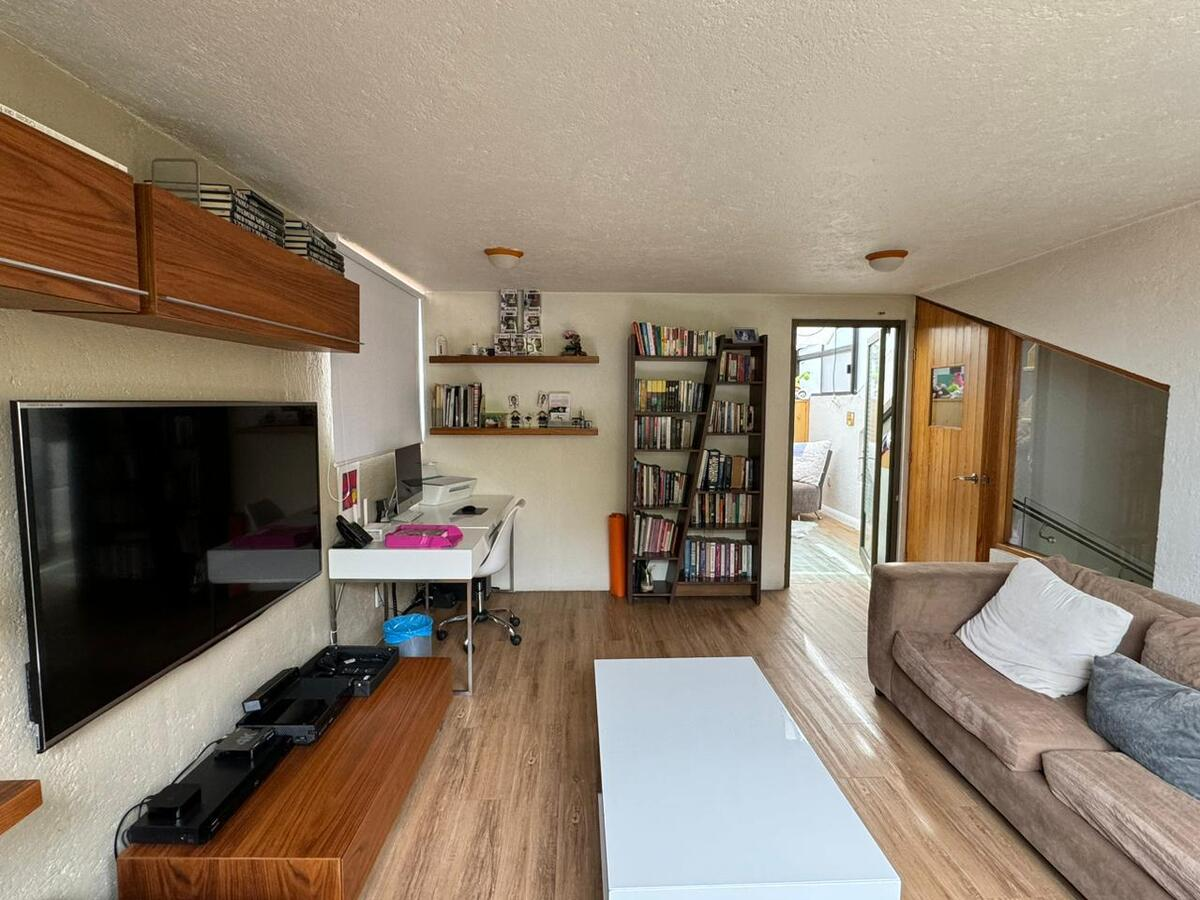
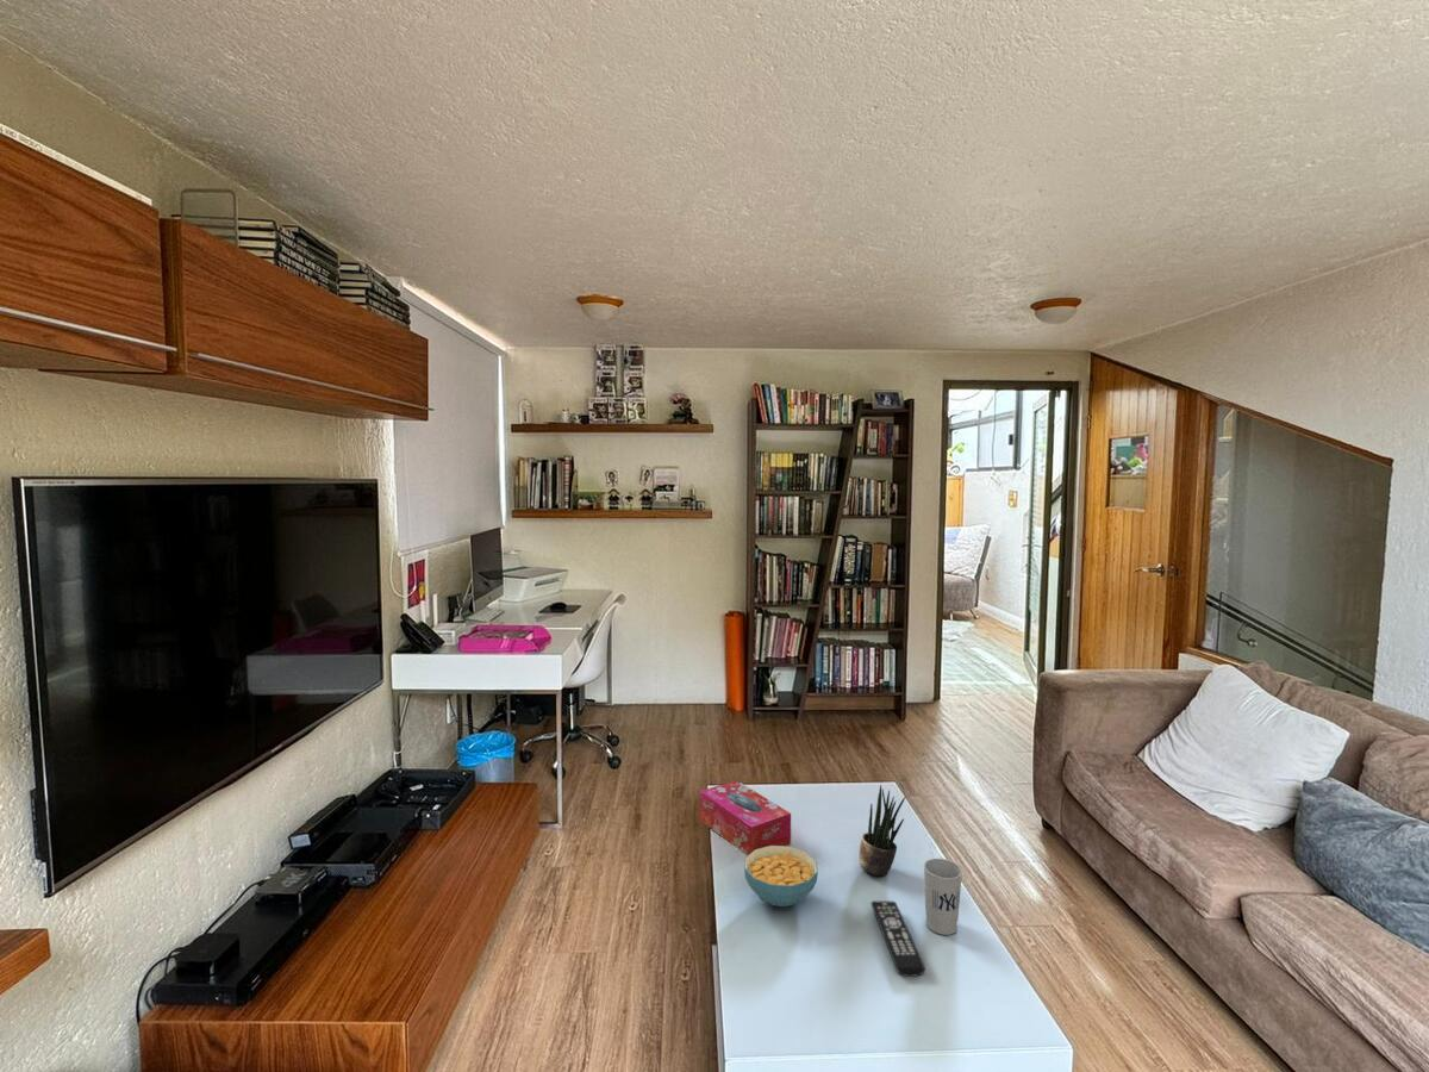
+ cereal bowl (780, 881)
+ remote control (896, 935)
+ tissue box (743, 816)
+ potted plant (882, 828)
+ cup (942, 897)
